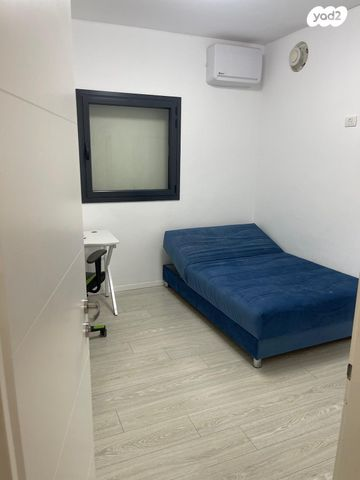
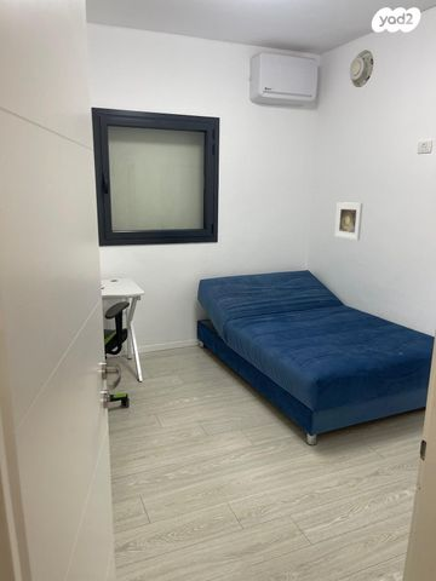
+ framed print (348, 220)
